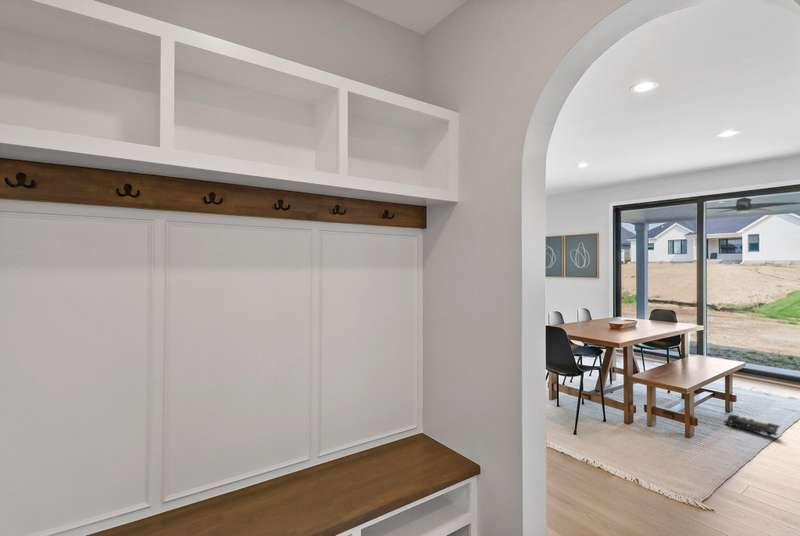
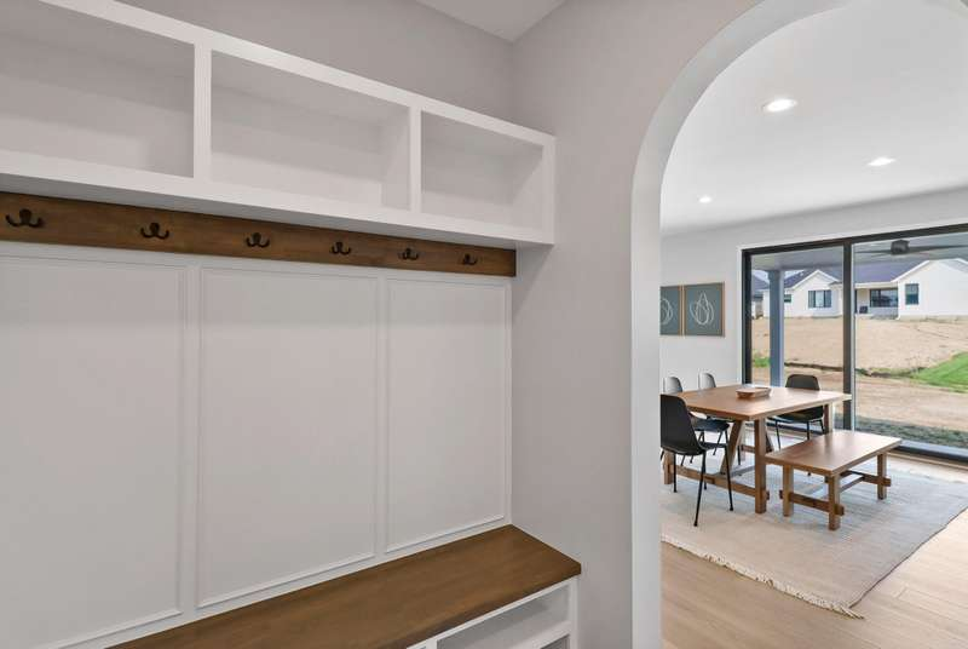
- toy train (750, 424)
